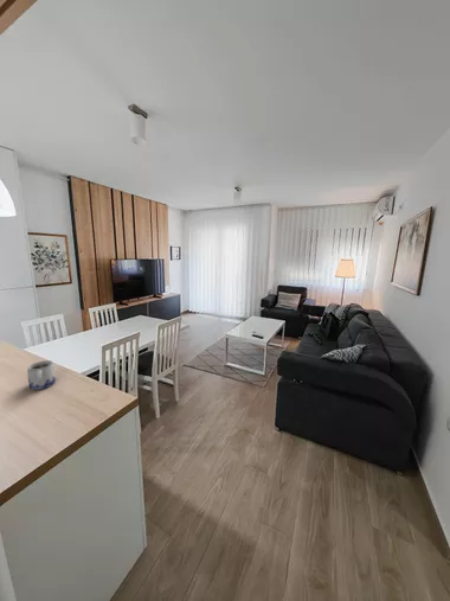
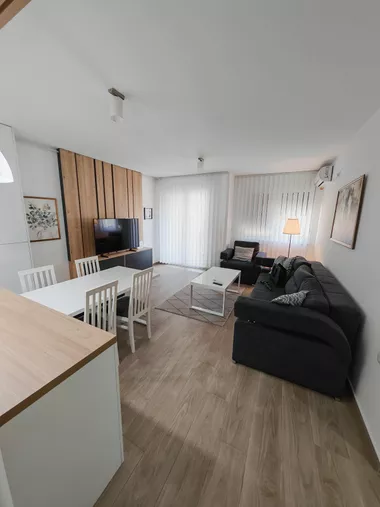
- mug (41, 375)
